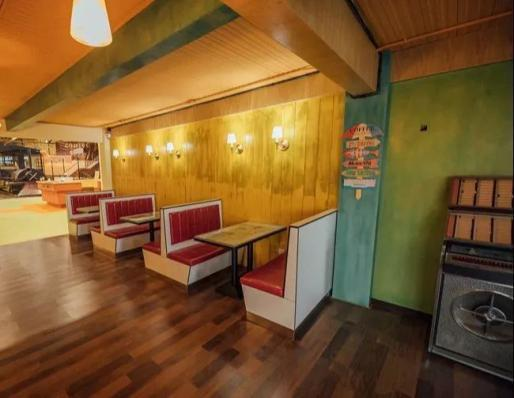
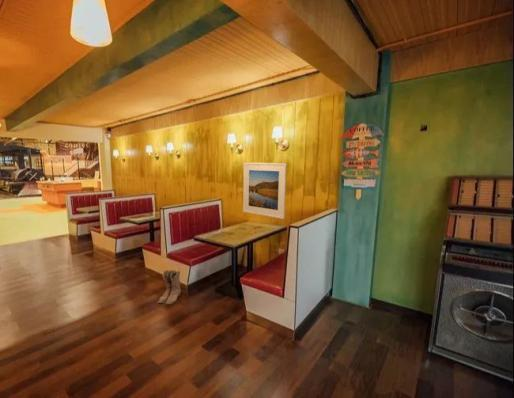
+ boots (169, 285)
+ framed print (263, 189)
